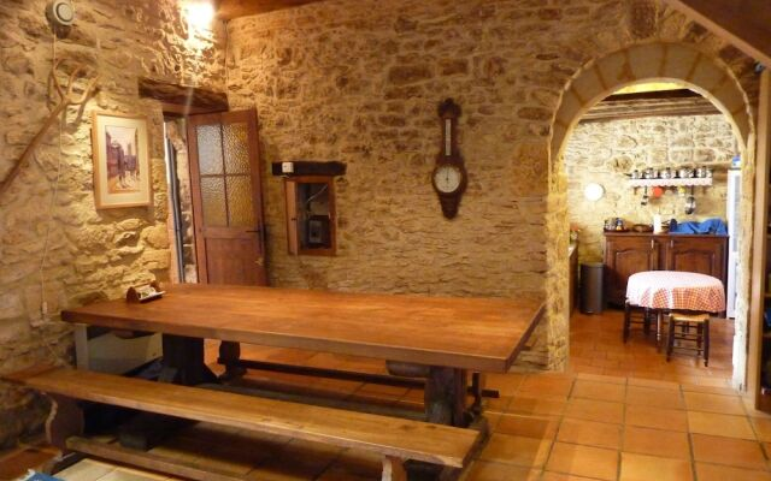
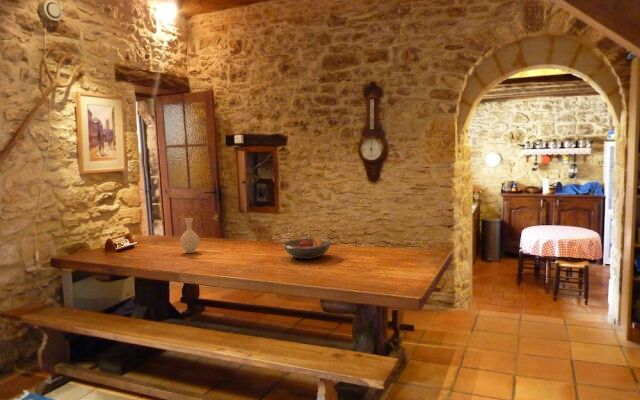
+ fruit bowl (307, 248)
+ vase (189, 235)
